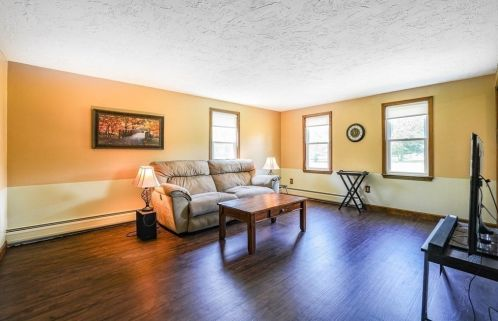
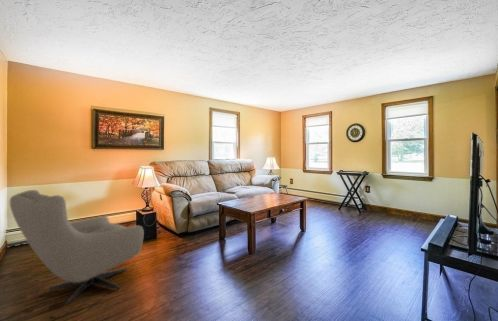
+ armchair (78, 239)
